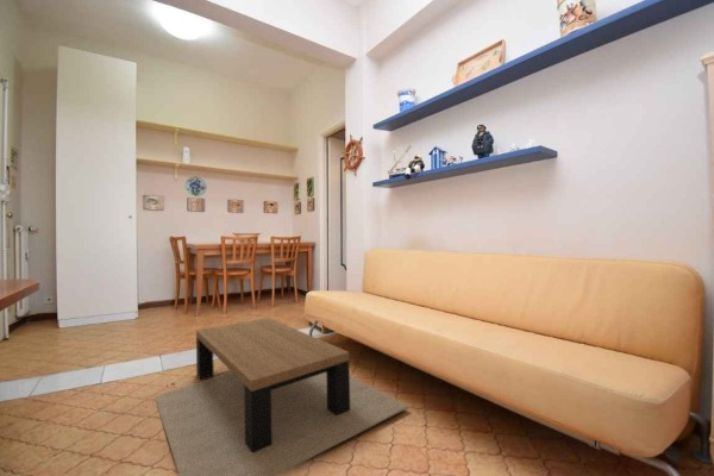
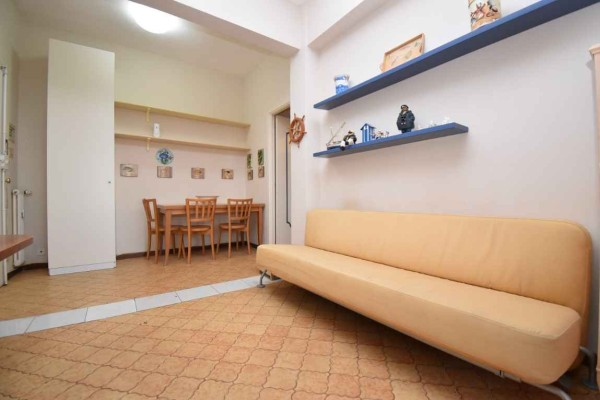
- coffee table (263, 365)
